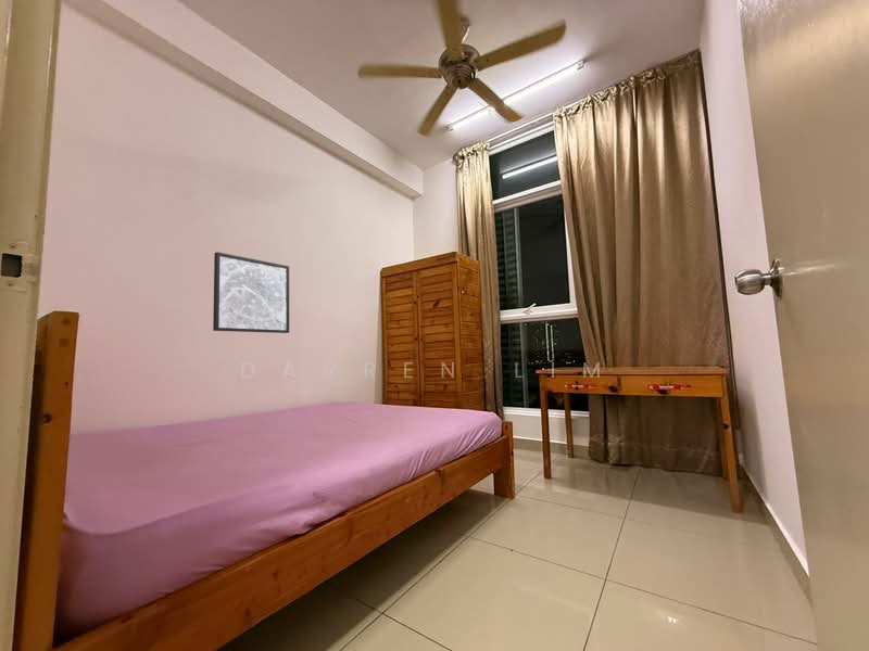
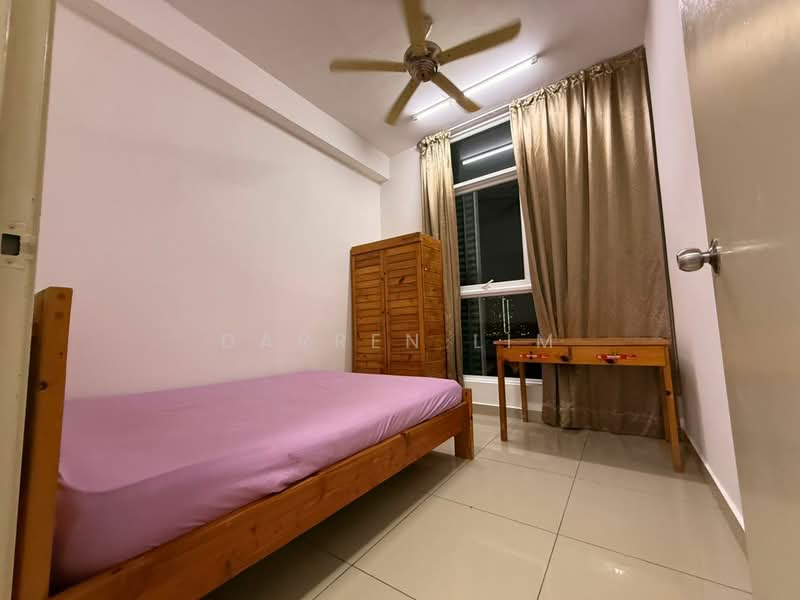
- wall art (254, 295)
